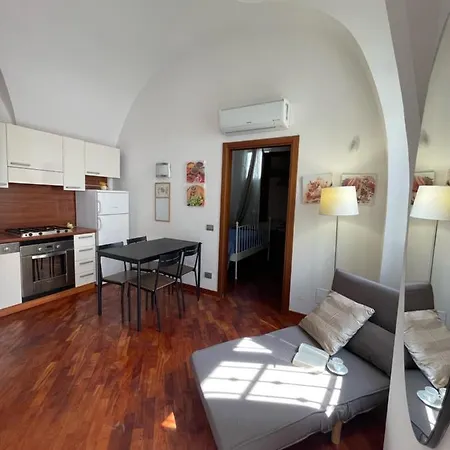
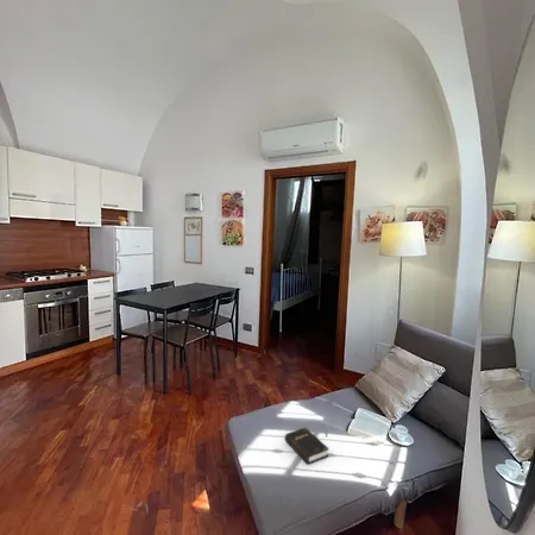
+ hardback book (306, 445)
